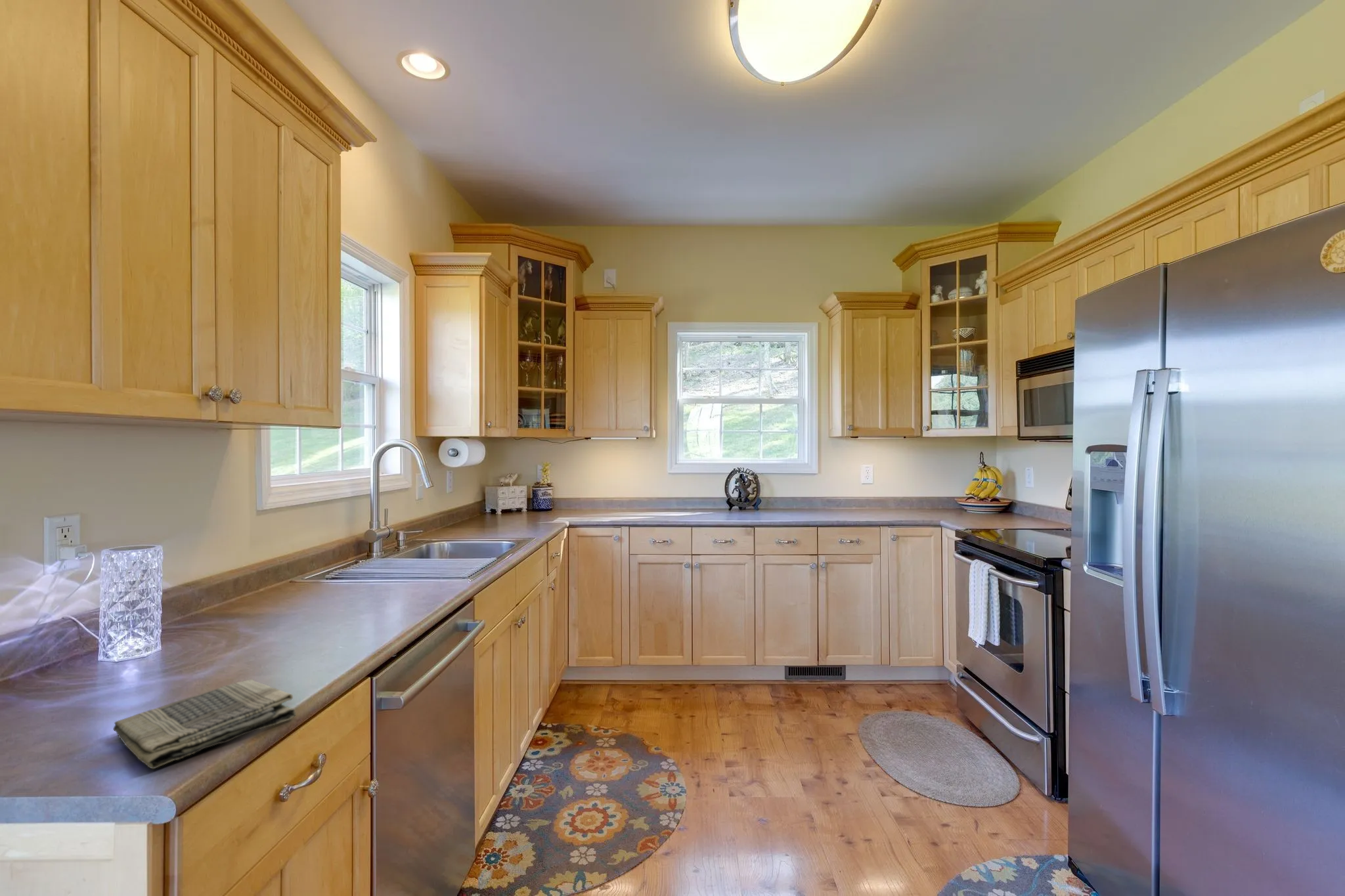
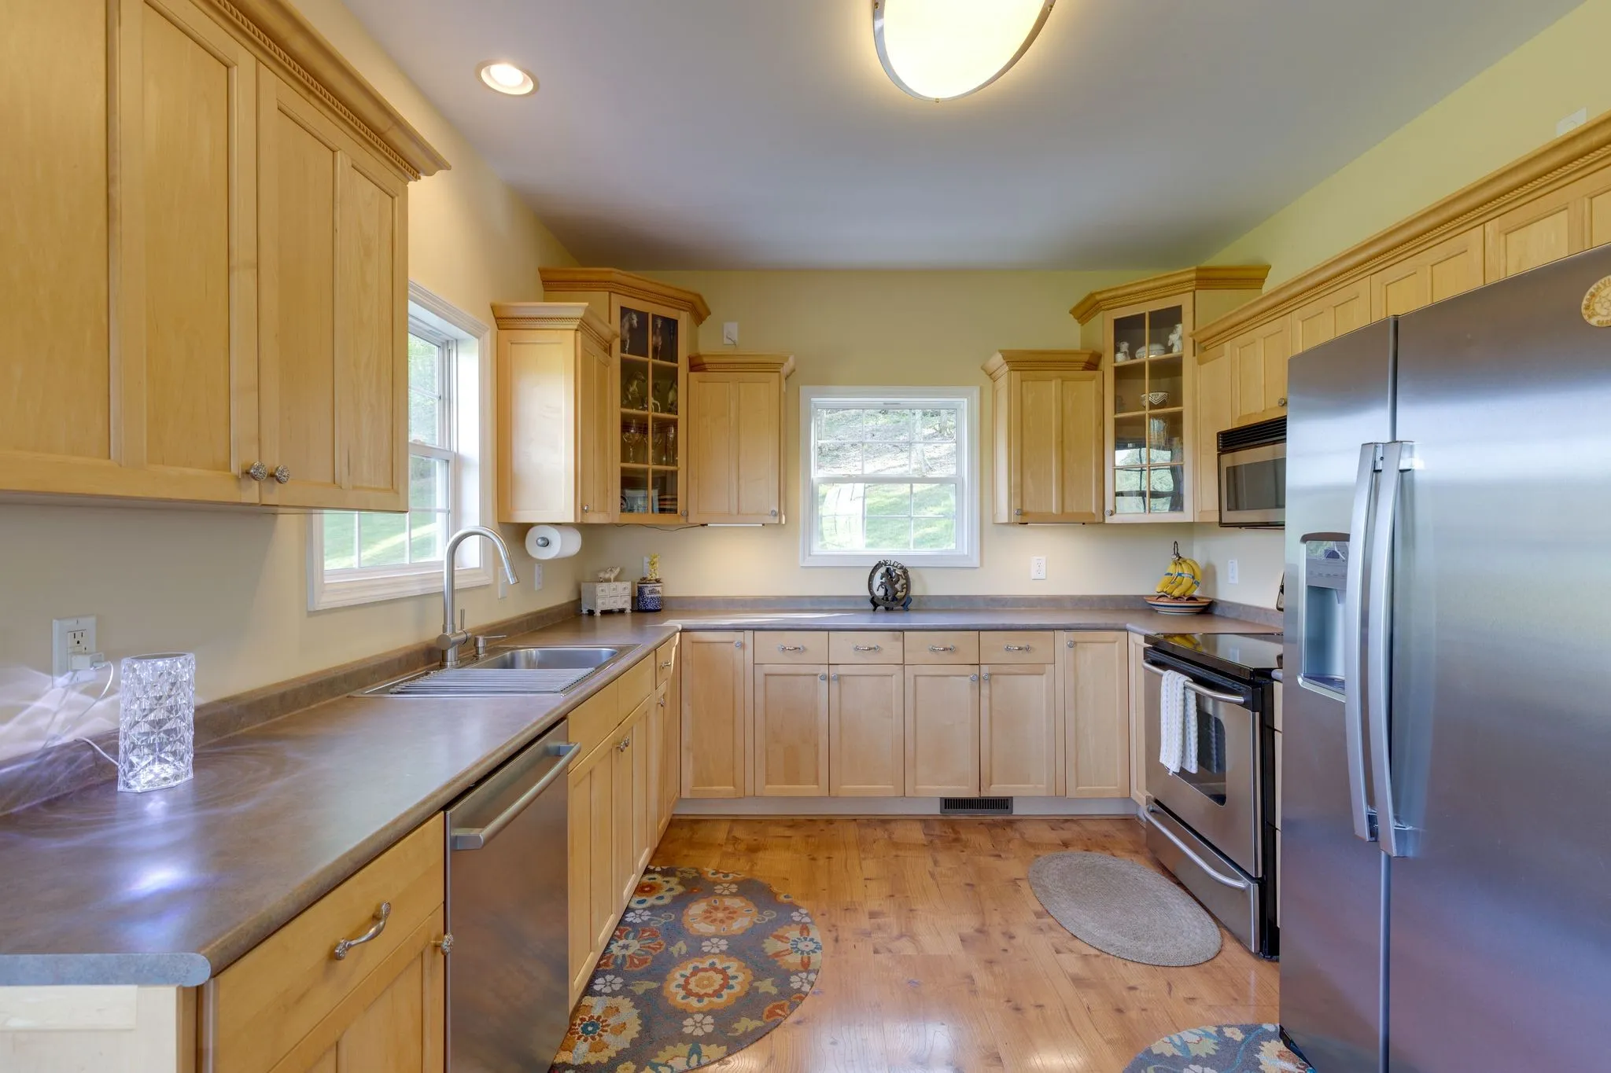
- dish towel (208, 715)
